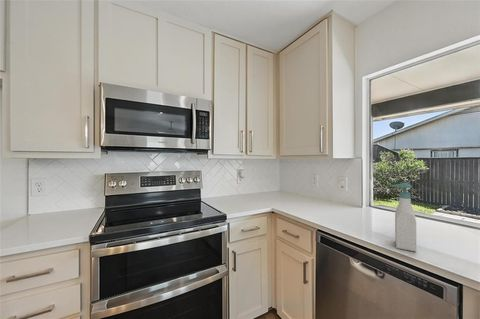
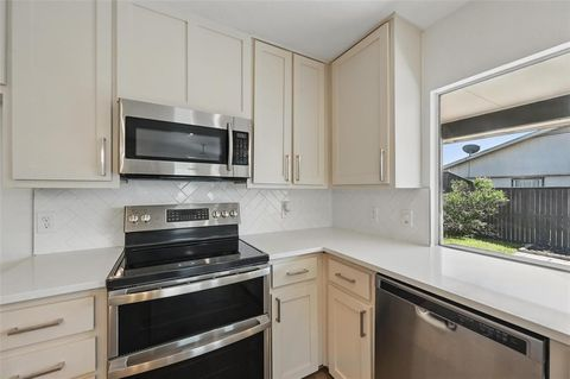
- soap bottle (402, 214)
